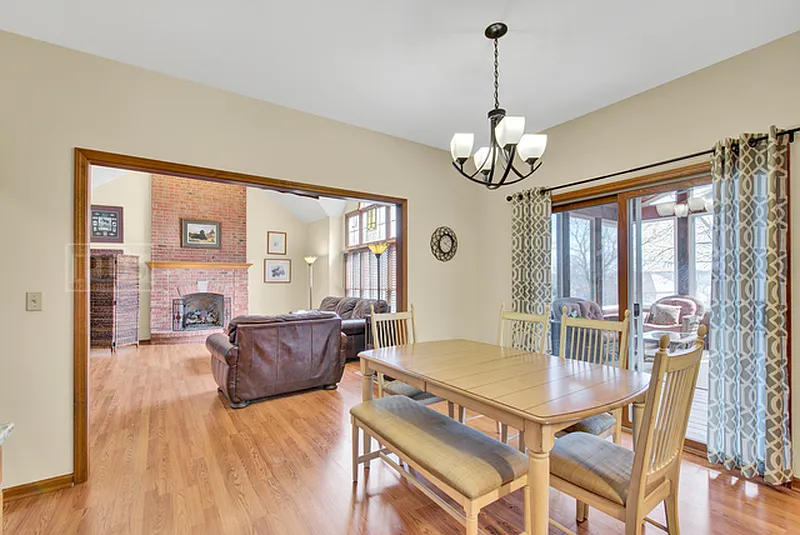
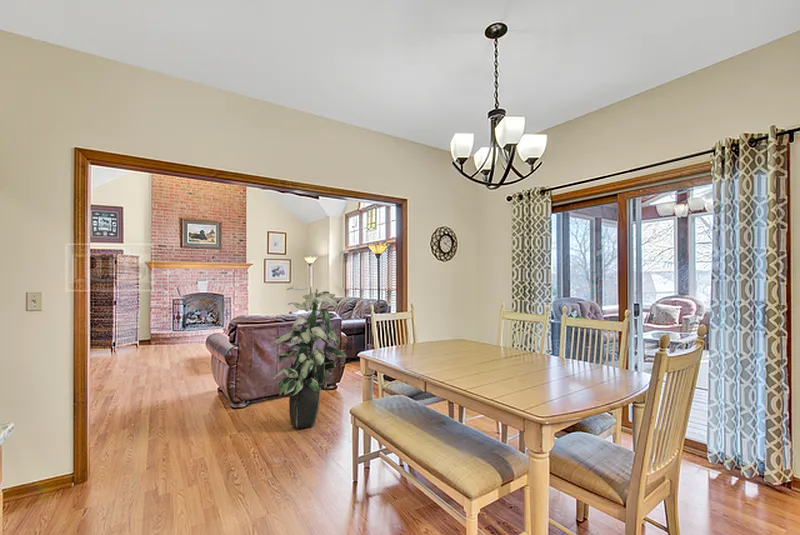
+ indoor plant (306, 354)
